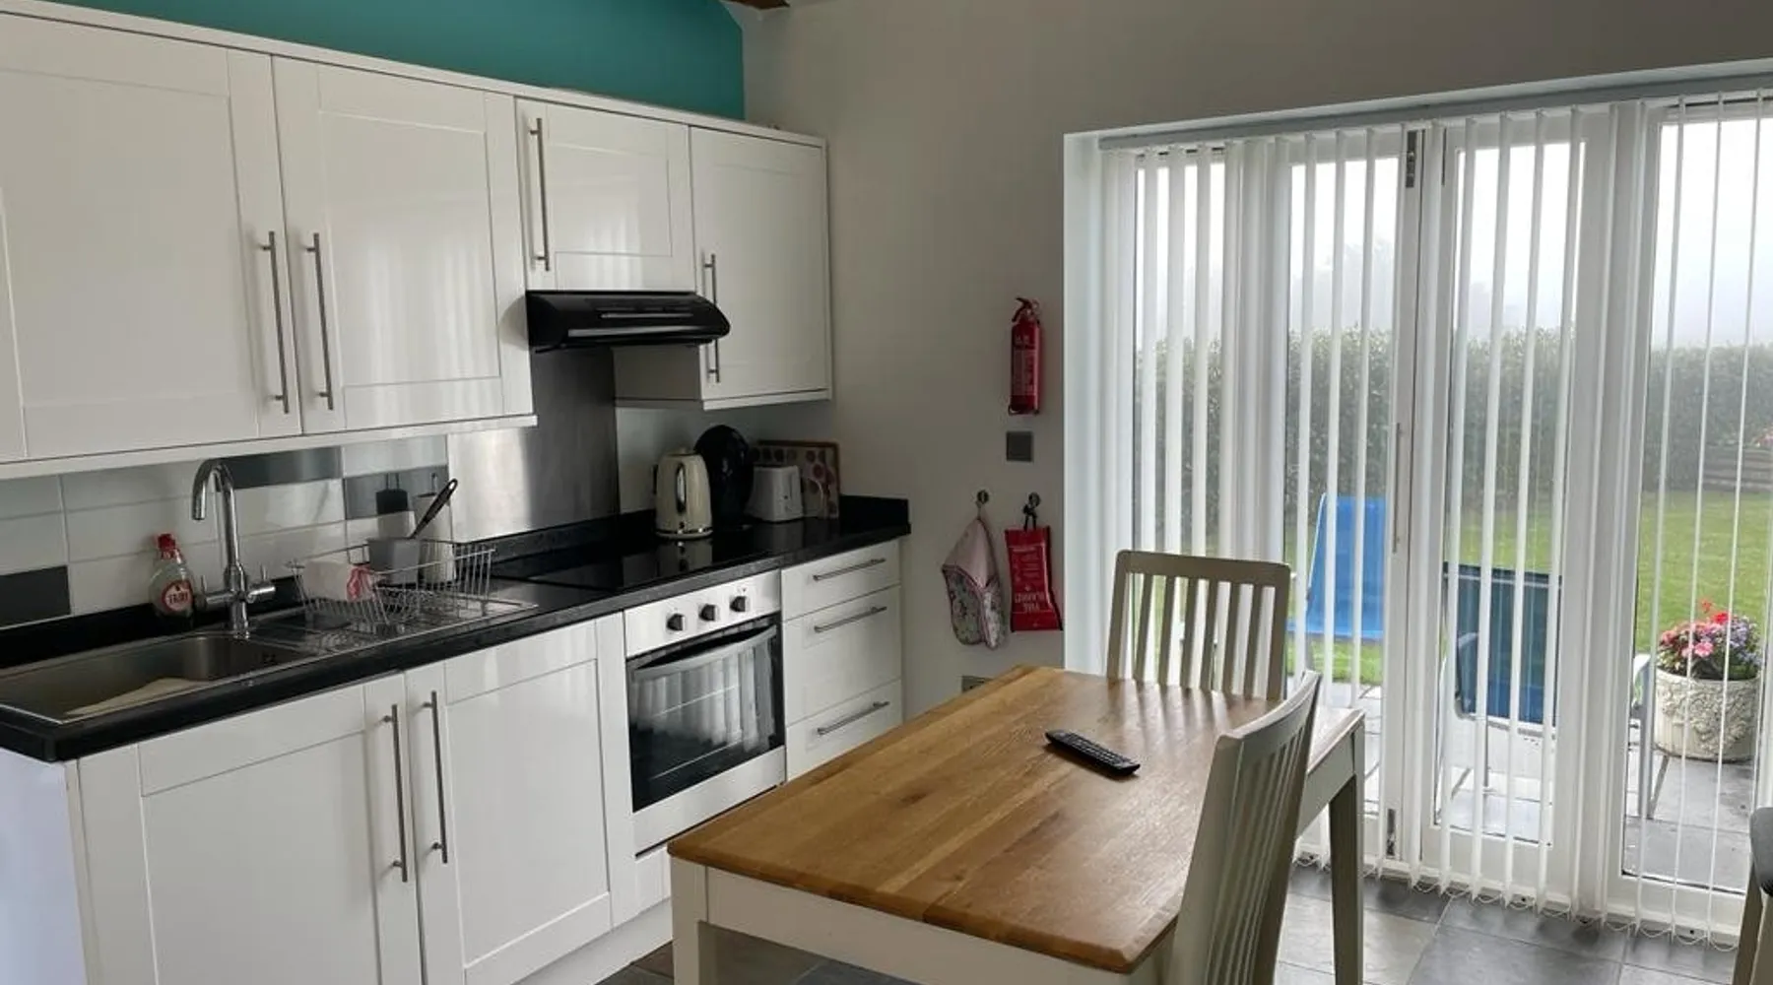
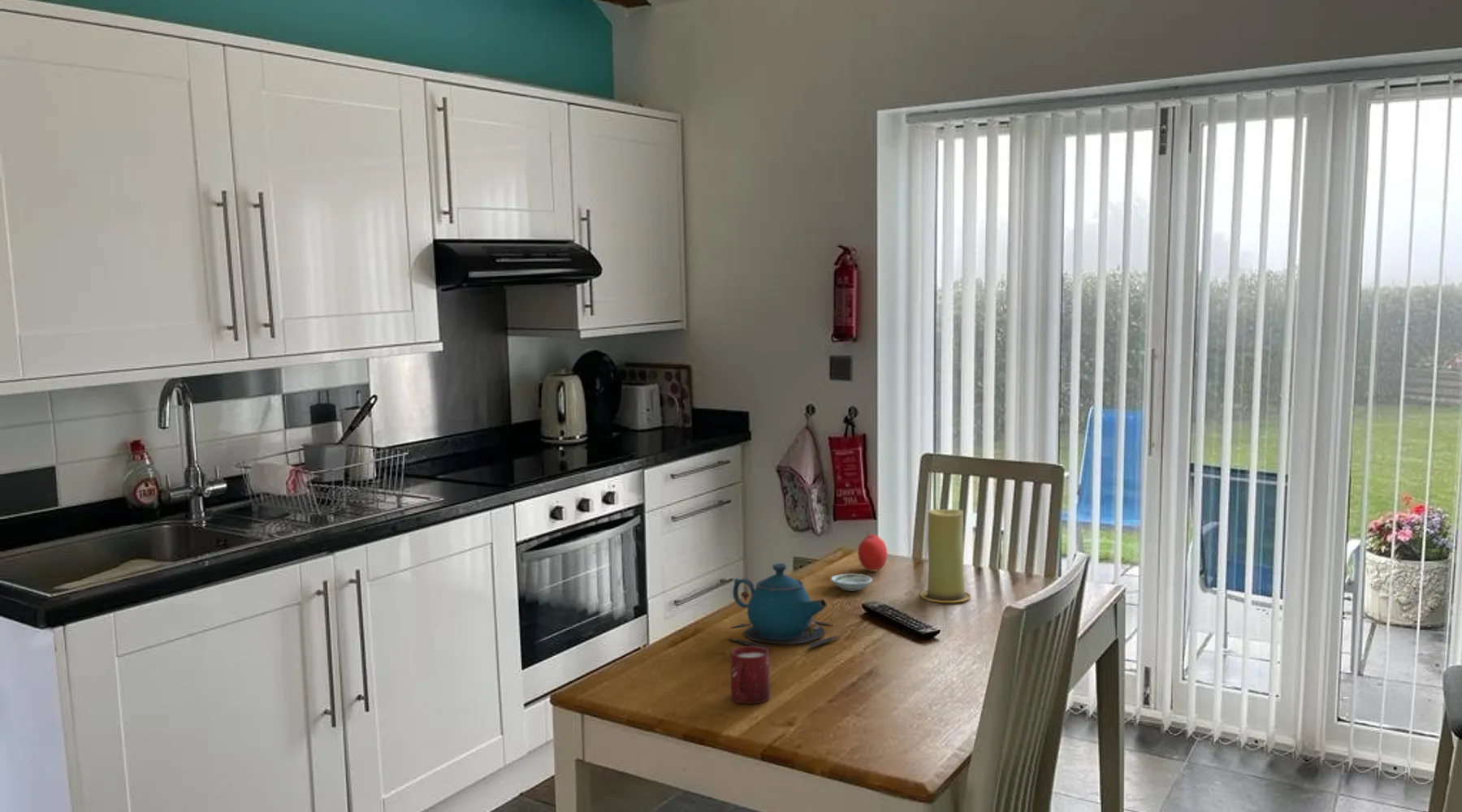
+ saucer (851, 583)
+ teapot (781, 598)
+ candle (945, 553)
+ fruit (872, 551)
+ cup (746, 677)
